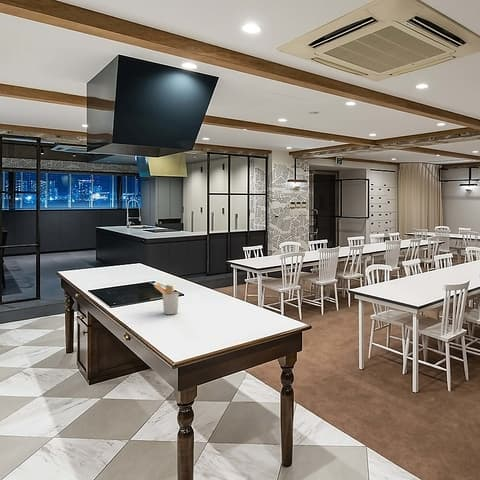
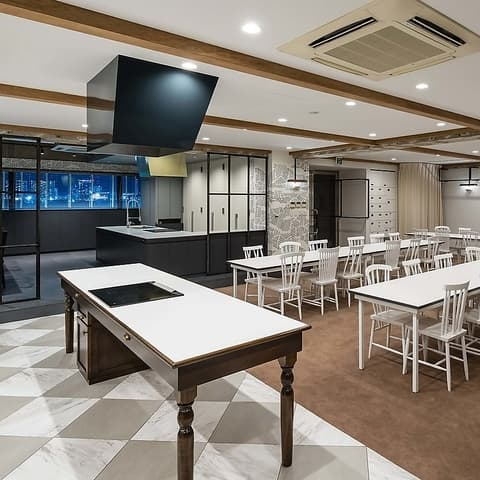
- utensil holder (166, 298)
